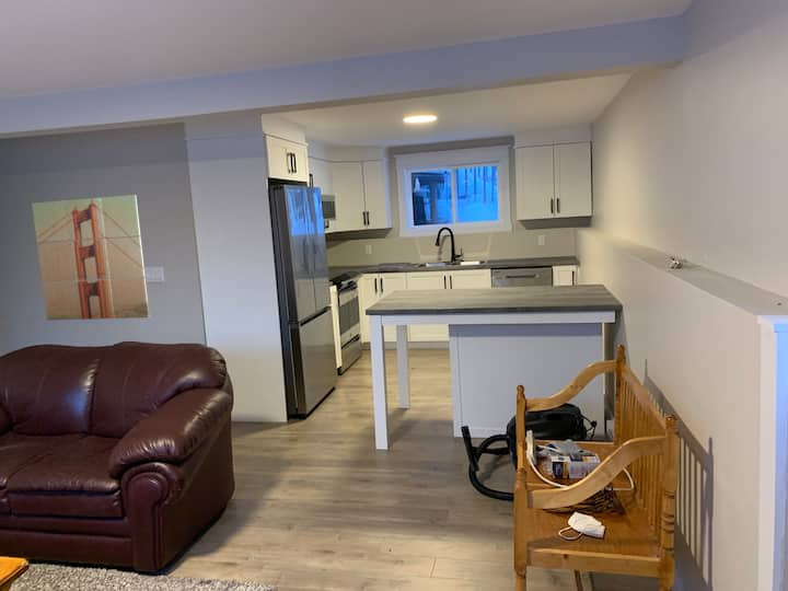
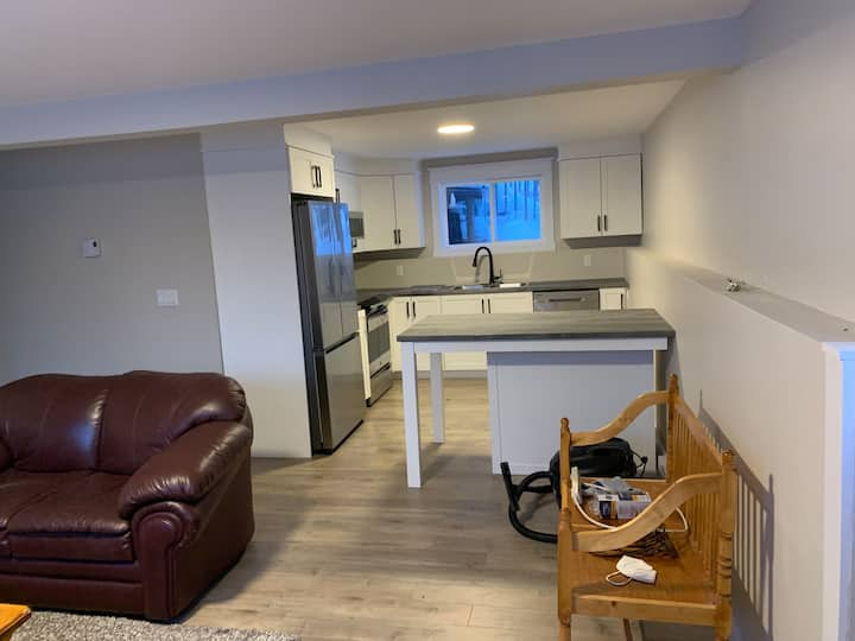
- wall art (90, 259)
